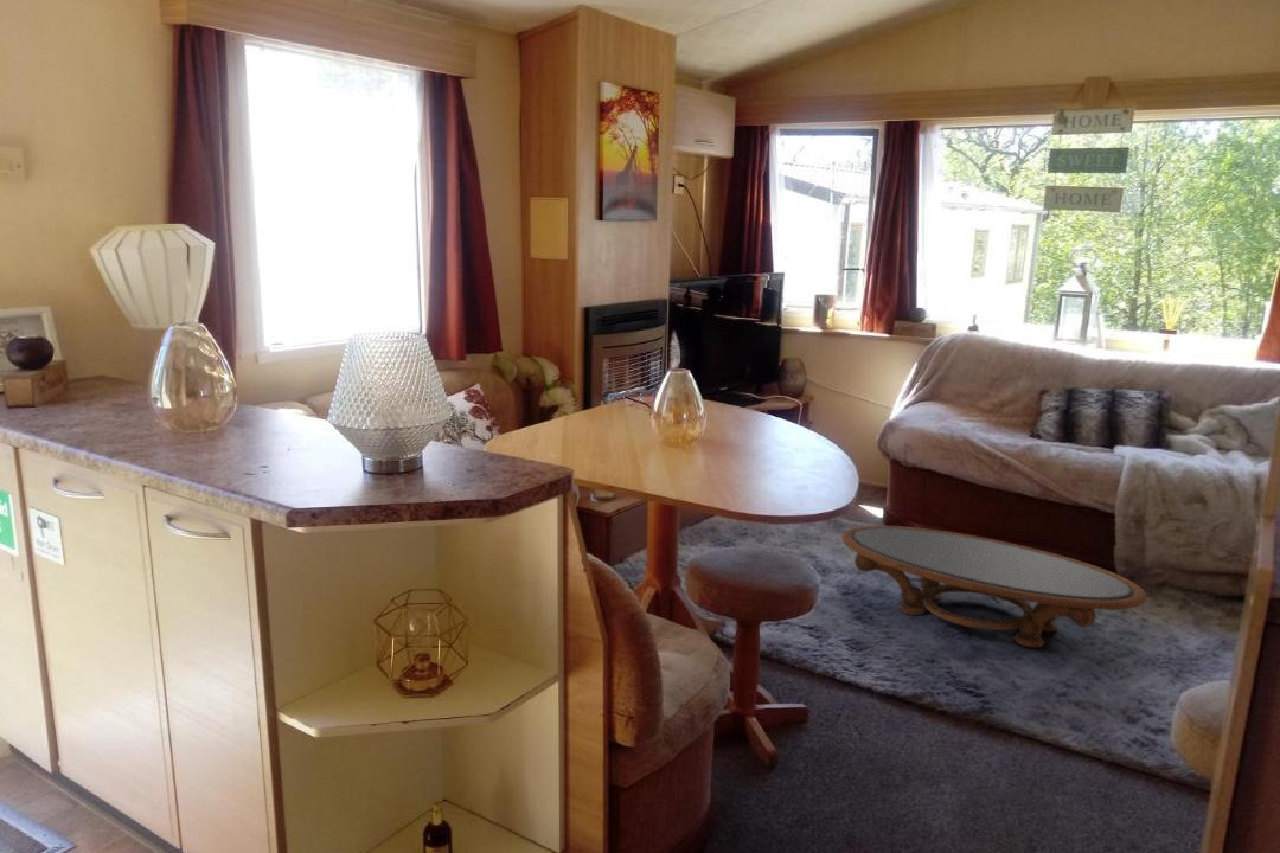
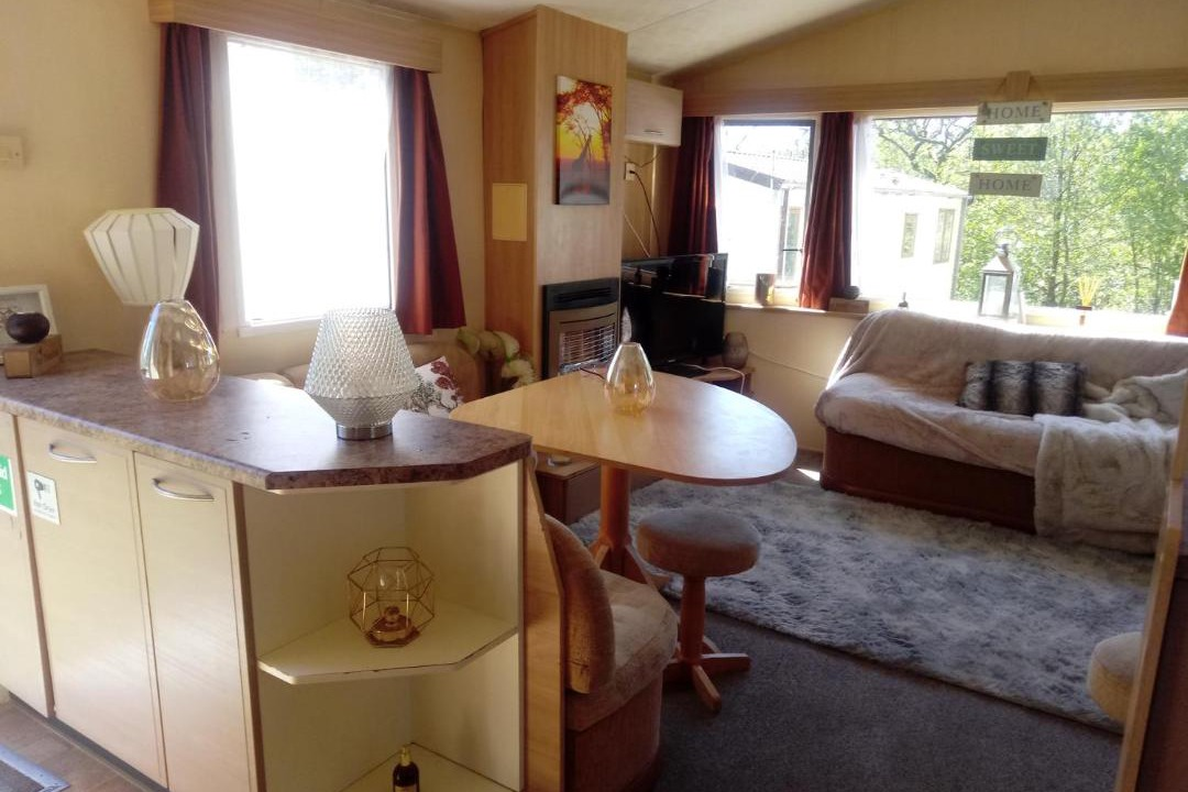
- coffee table (978, 589)
